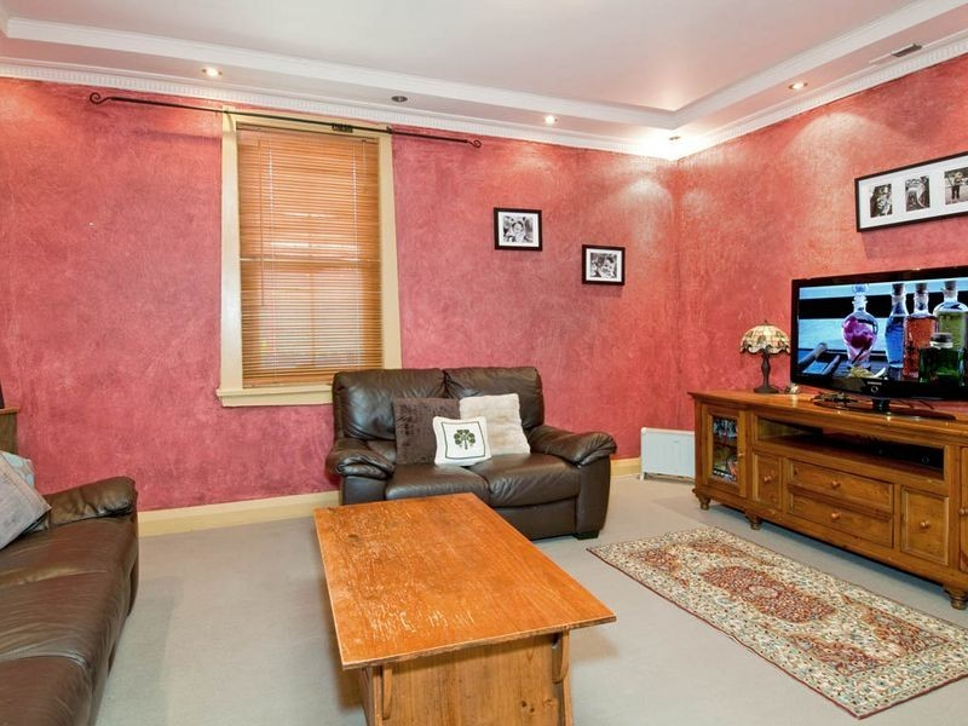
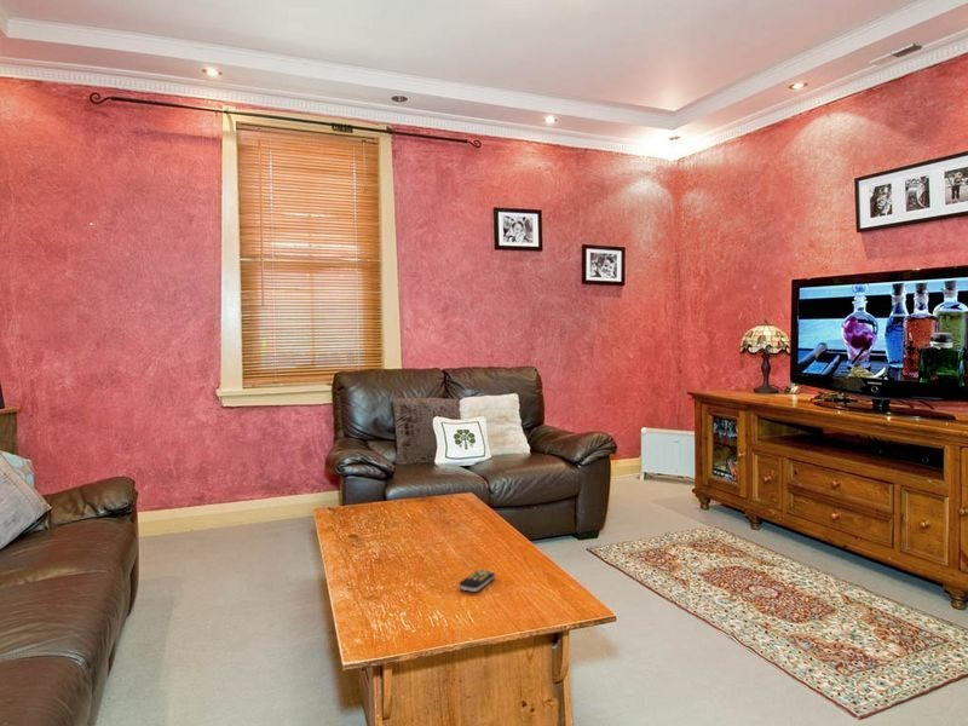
+ remote control (477, 580)
